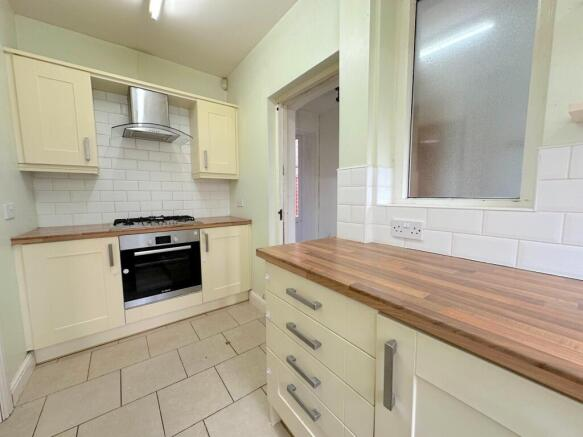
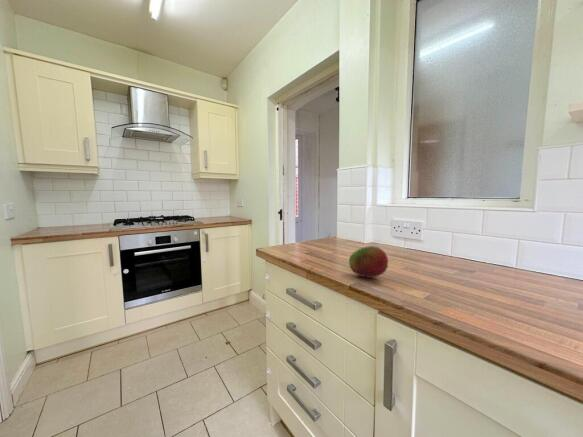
+ fruit (367, 261)
